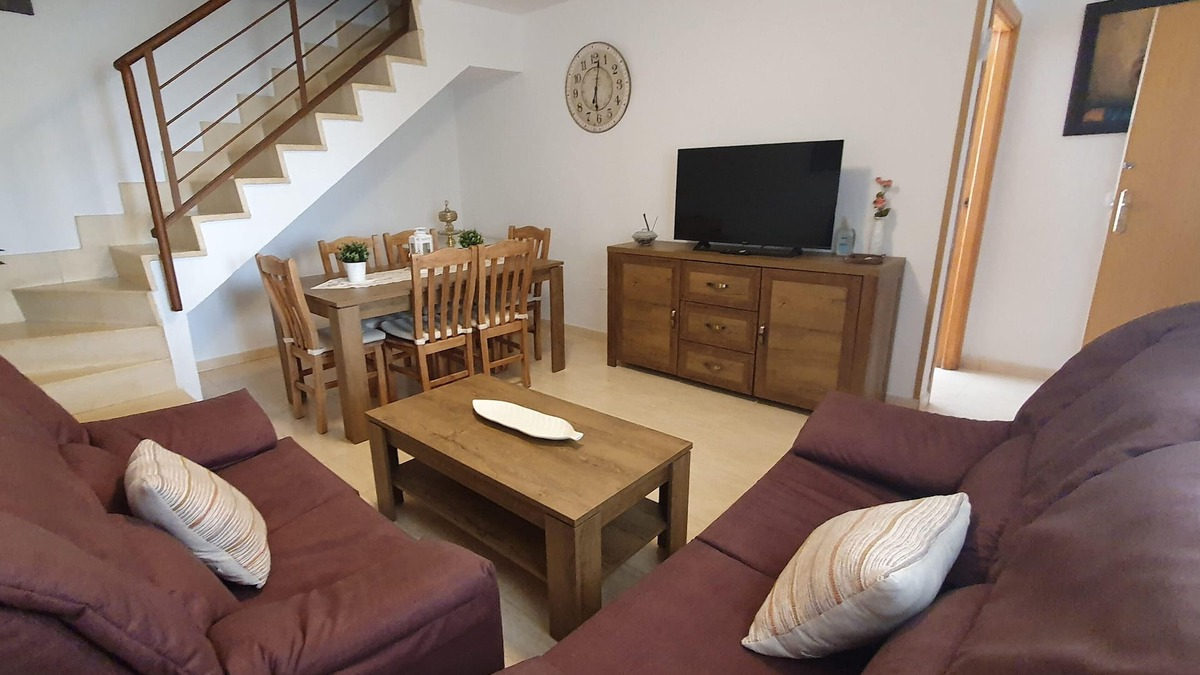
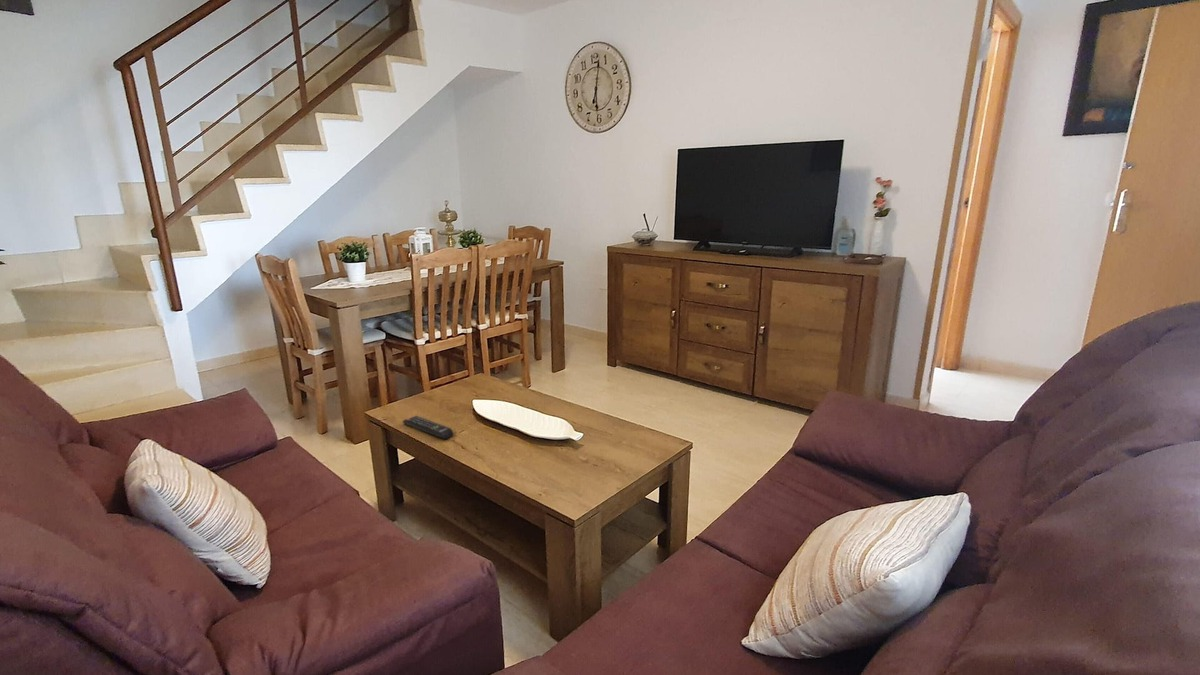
+ remote control (427, 426)
